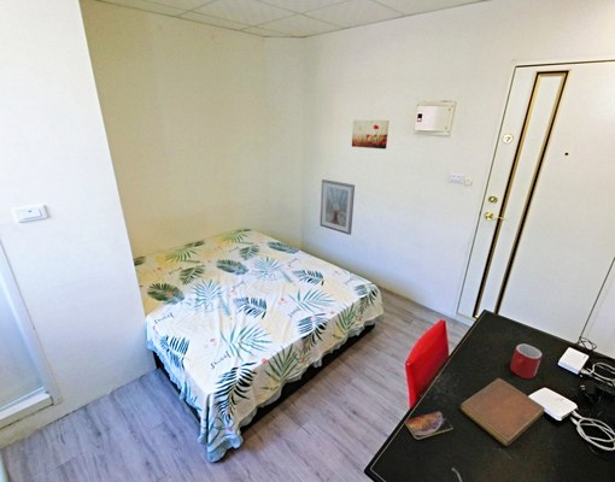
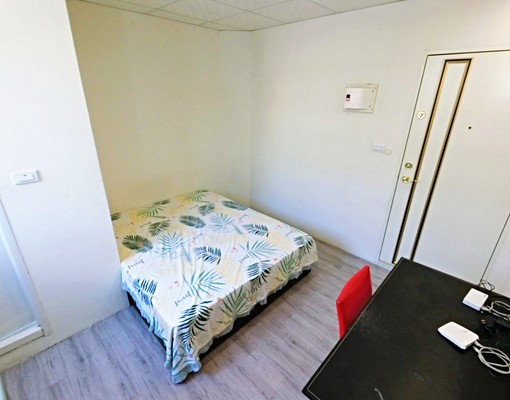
- smartphone (428, 424)
- wall art (369, 134)
- mug (523, 362)
- notebook (502, 407)
- picture frame (335, 206)
